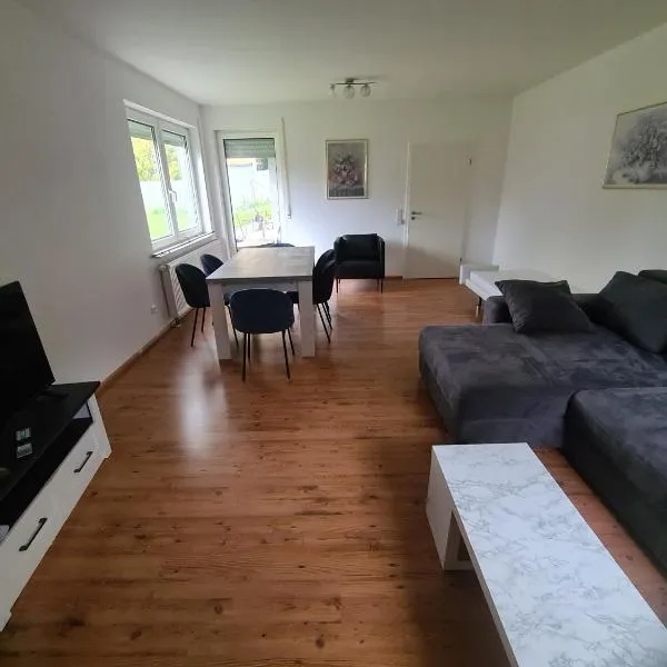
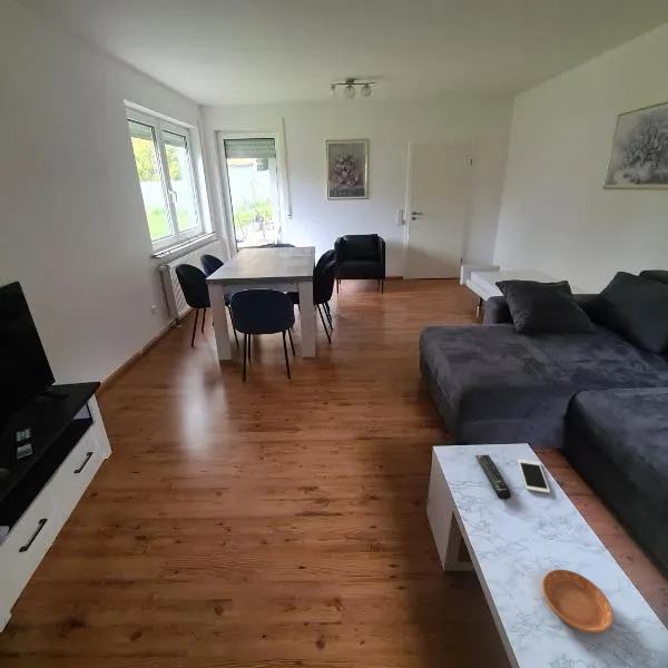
+ cell phone (532, 474)
+ remote control (491, 473)
+ saucer (574, 601)
